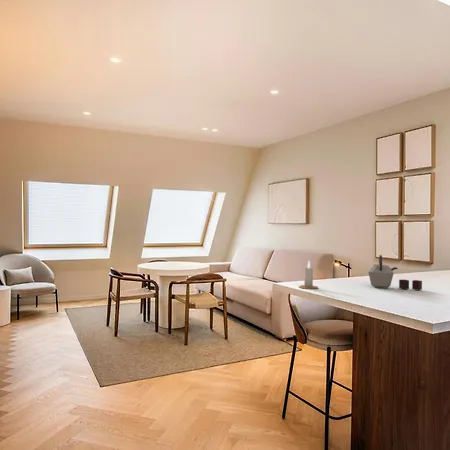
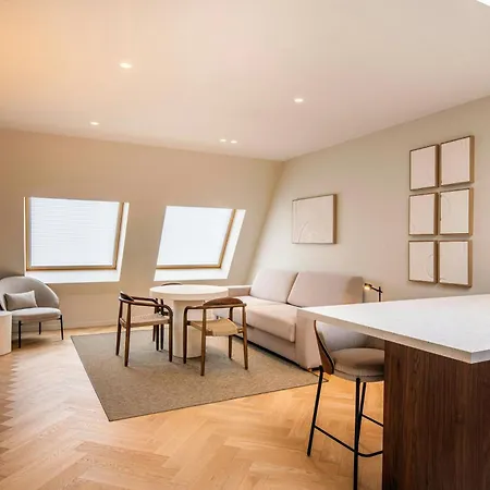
- kettle (393, 273)
- candle (308, 273)
